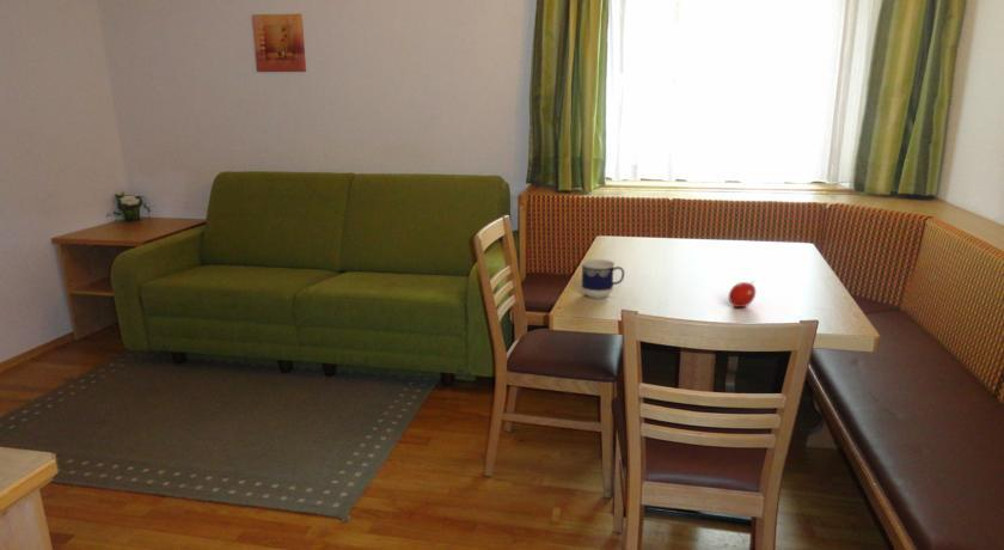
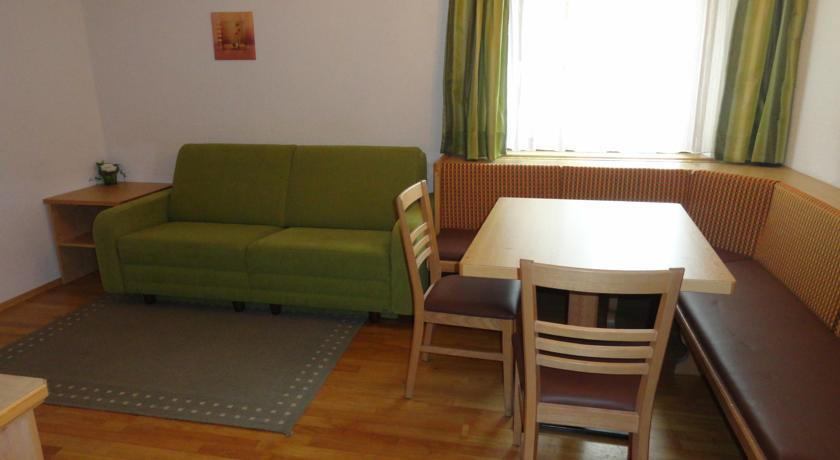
- fruit (742, 293)
- cup (601, 280)
